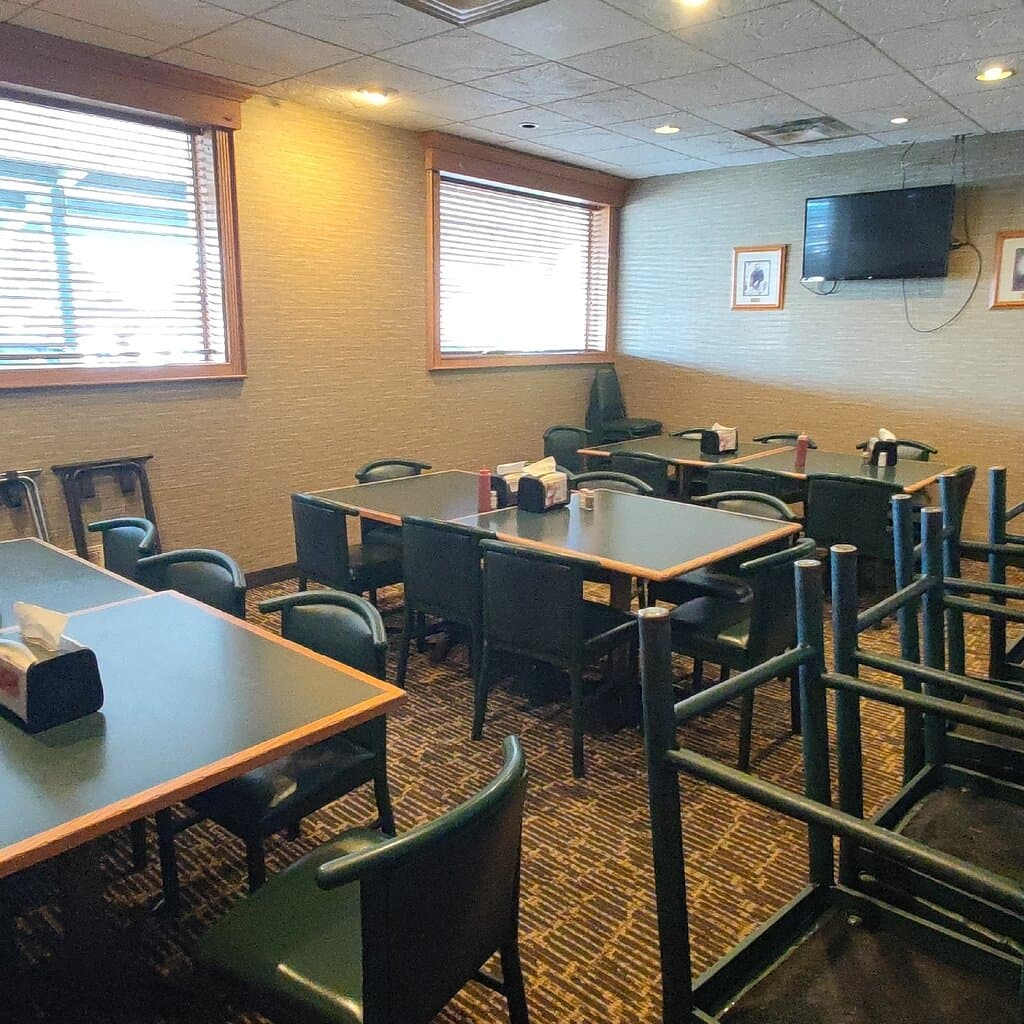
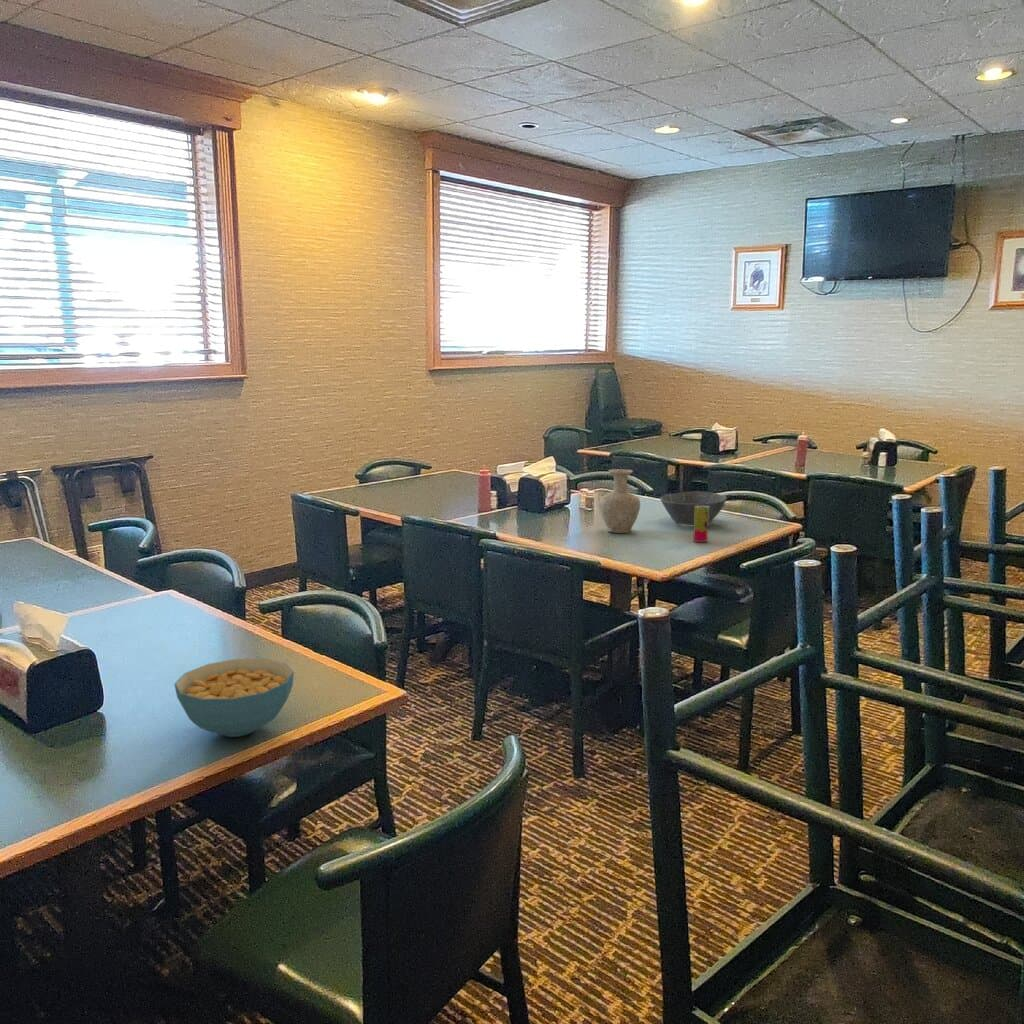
+ cereal bowl (236, 703)
+ beverage can (701, 523)
+ bowl (692, 509)
+ vase (620, 500)
